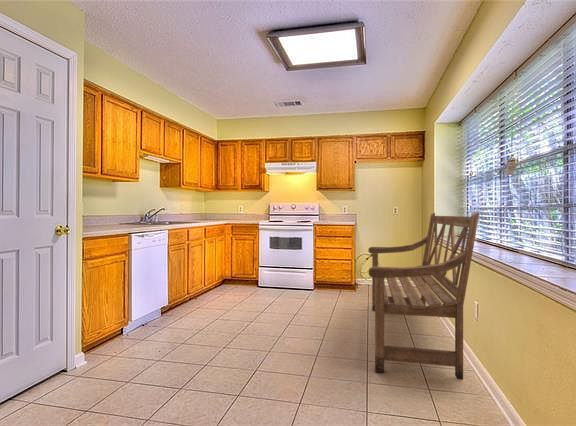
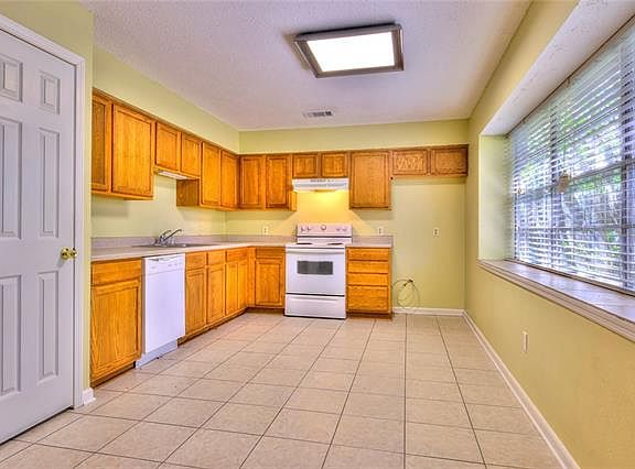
- bench (408, 274)
